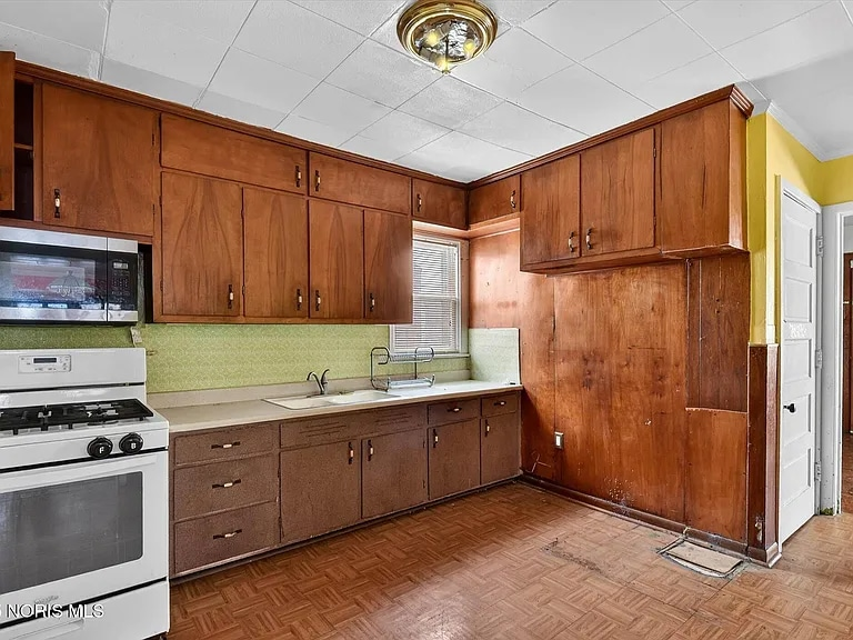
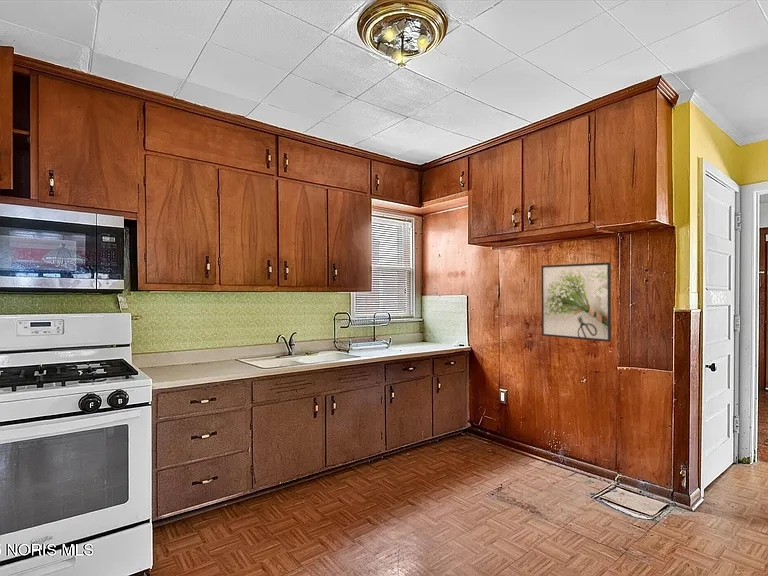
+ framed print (574, 301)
